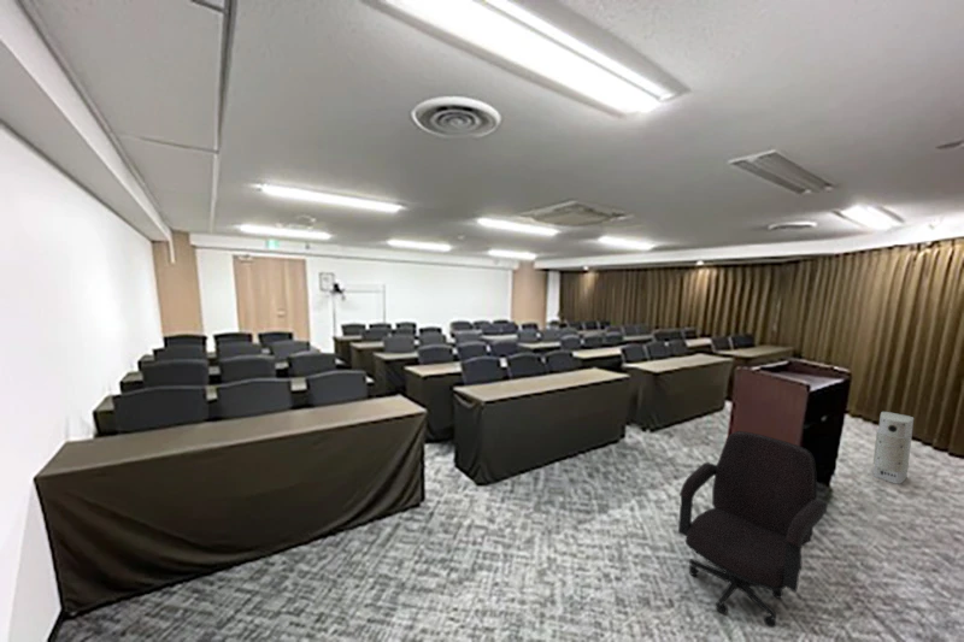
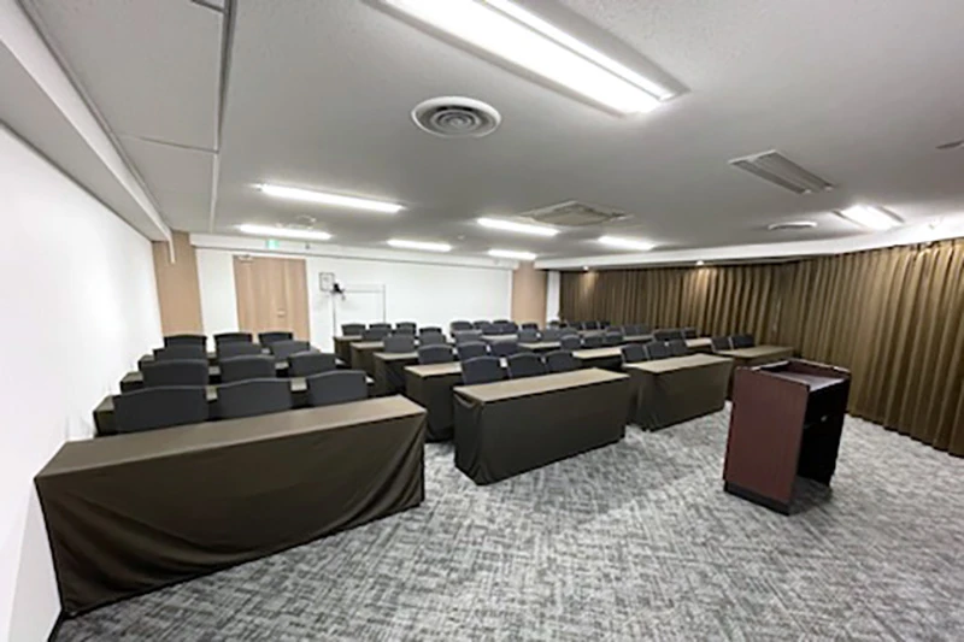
- office chair (747, 520)
- air purifier (892, 446)
